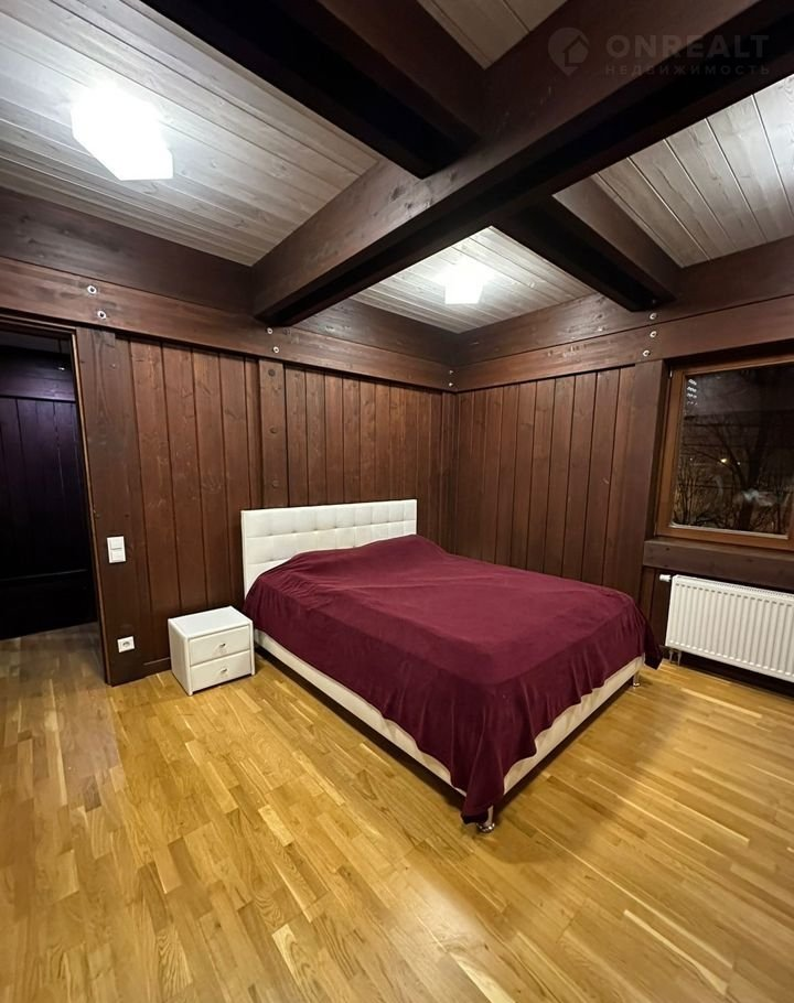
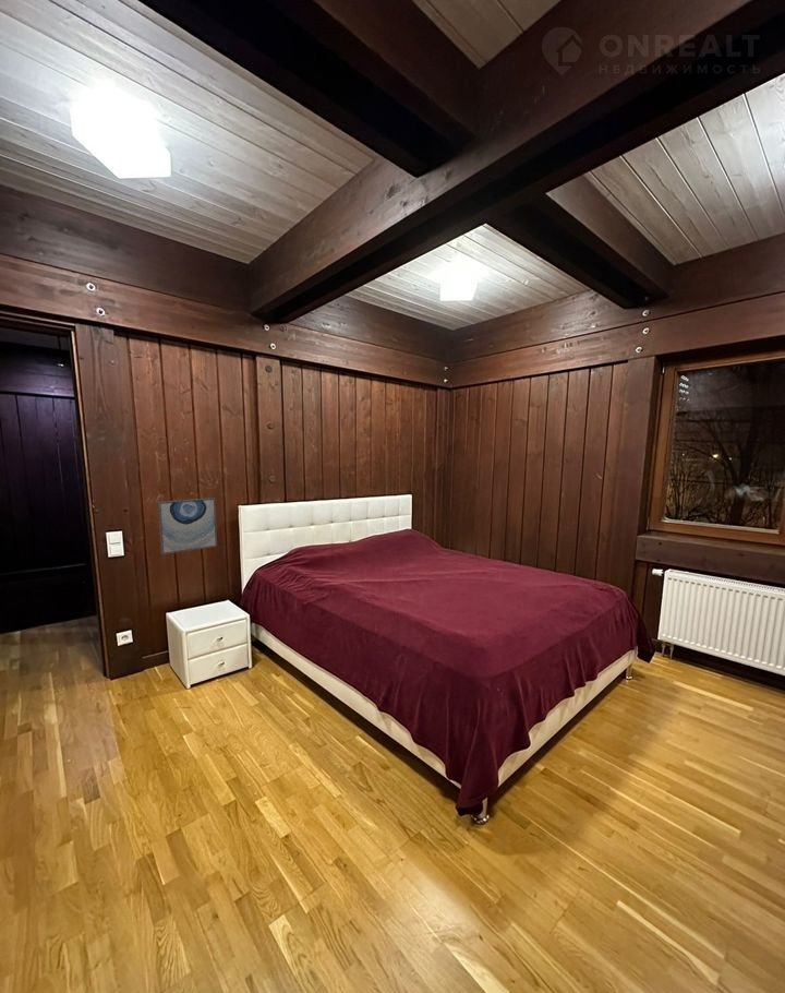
+ wall art (189, 525)
